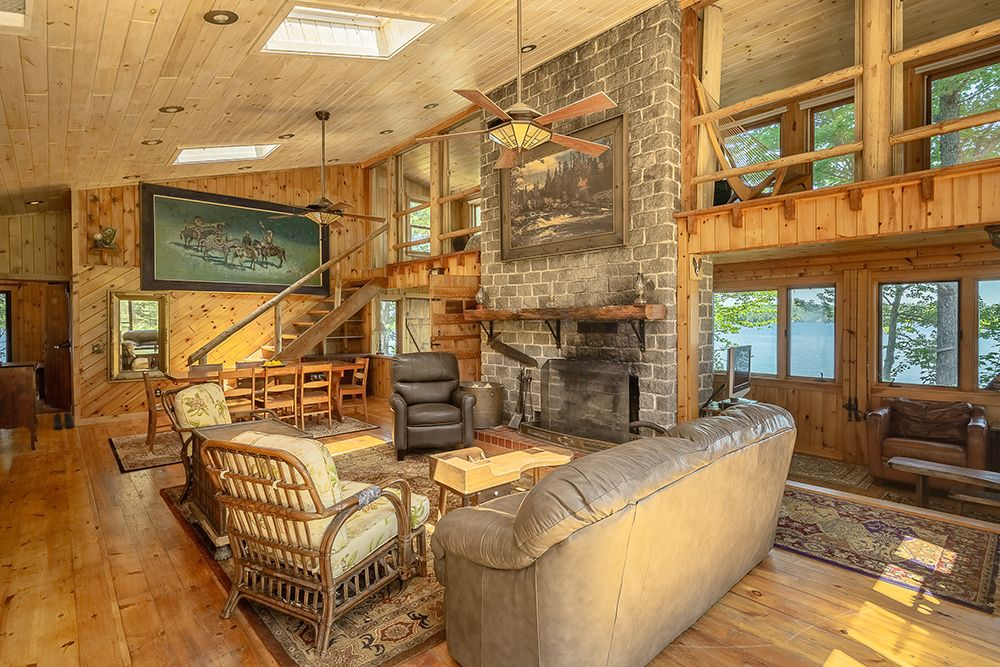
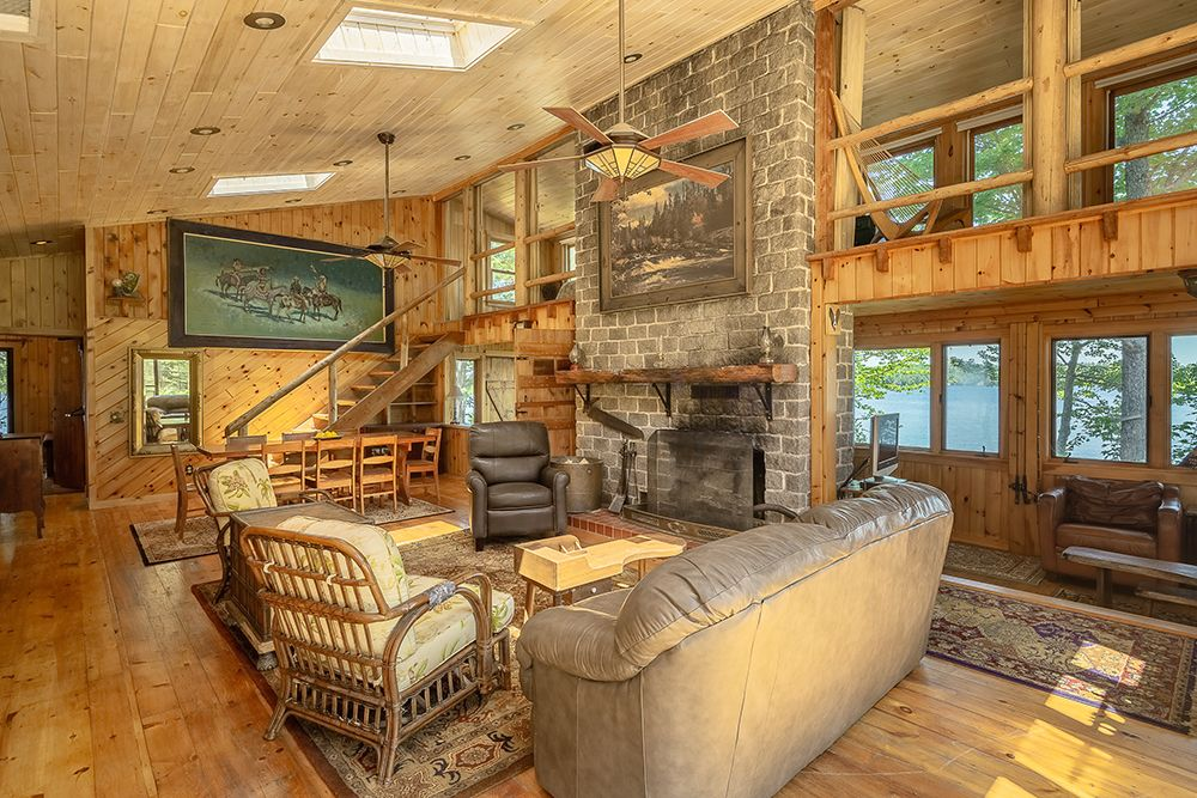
- boots (64, 419)
